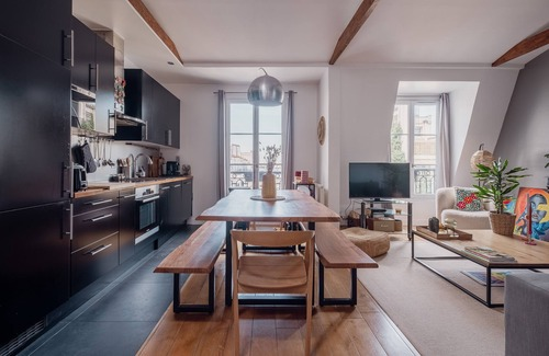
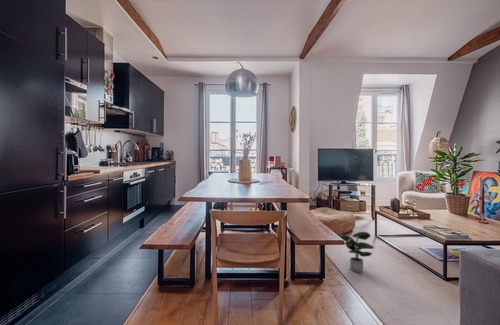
+ potted plant (358, 252)
